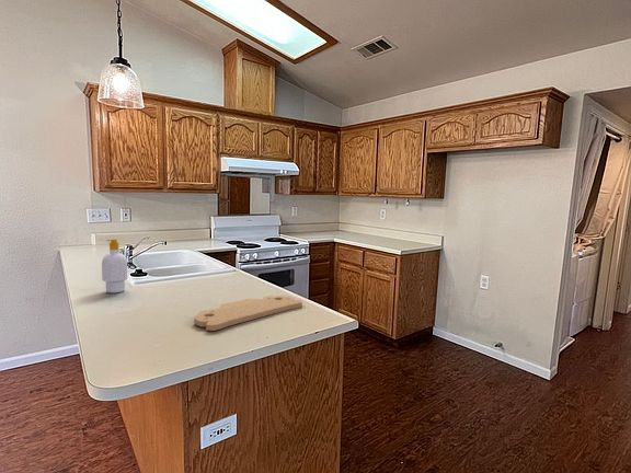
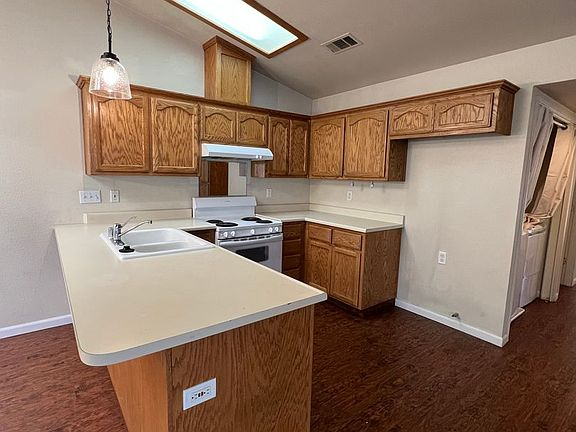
- cutting board (248, 309)
- soap bottle (114, 265)
